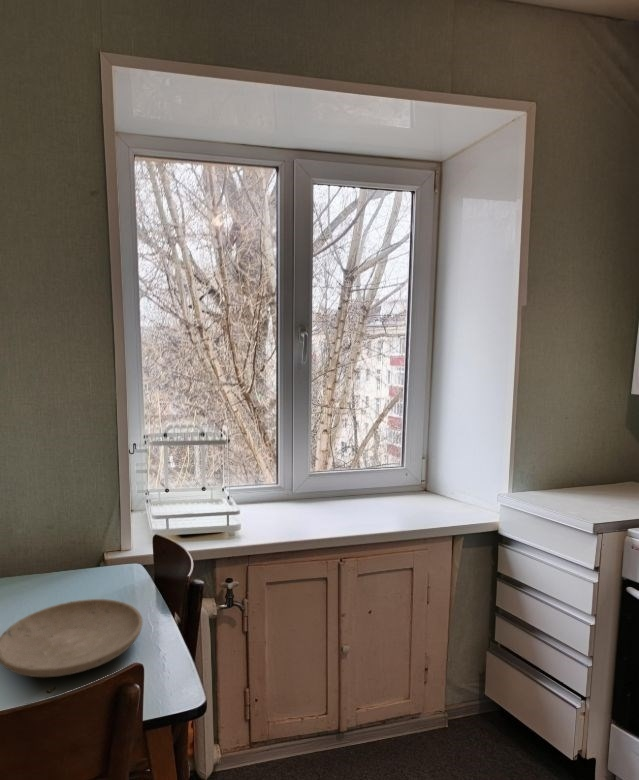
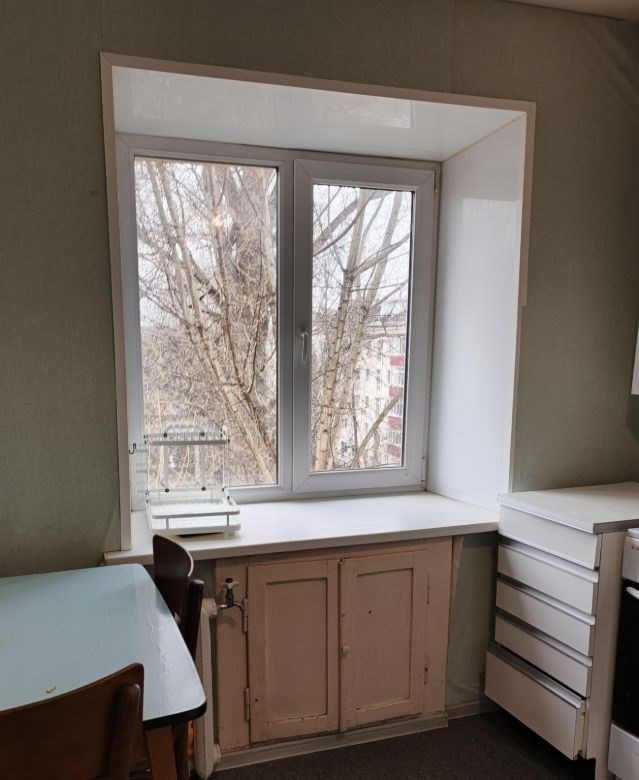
- plate (73, 640)
